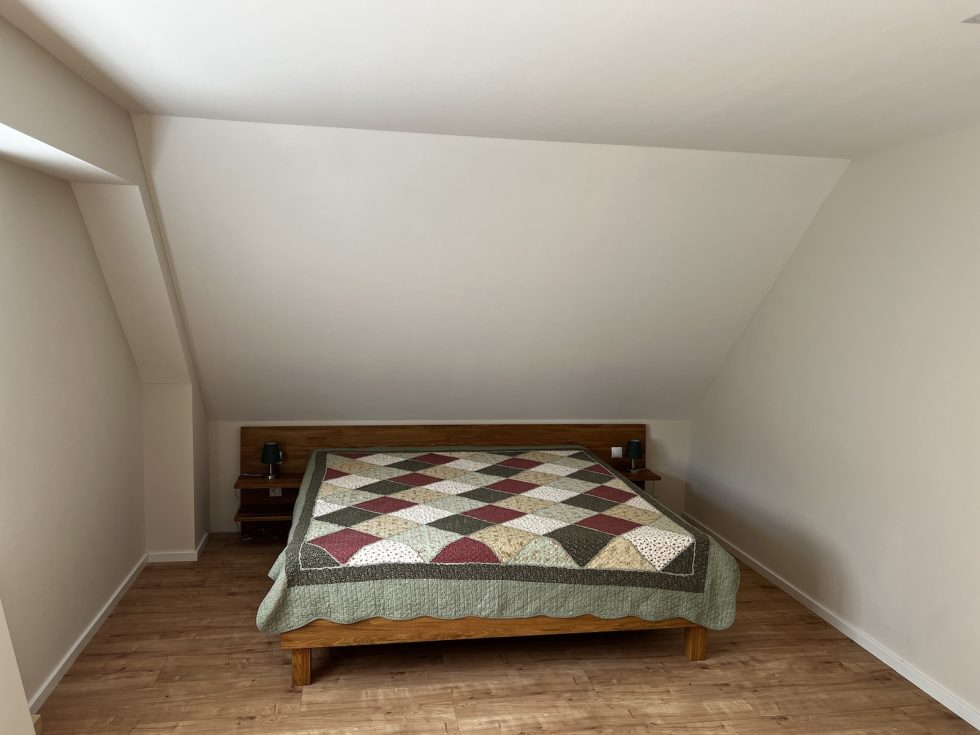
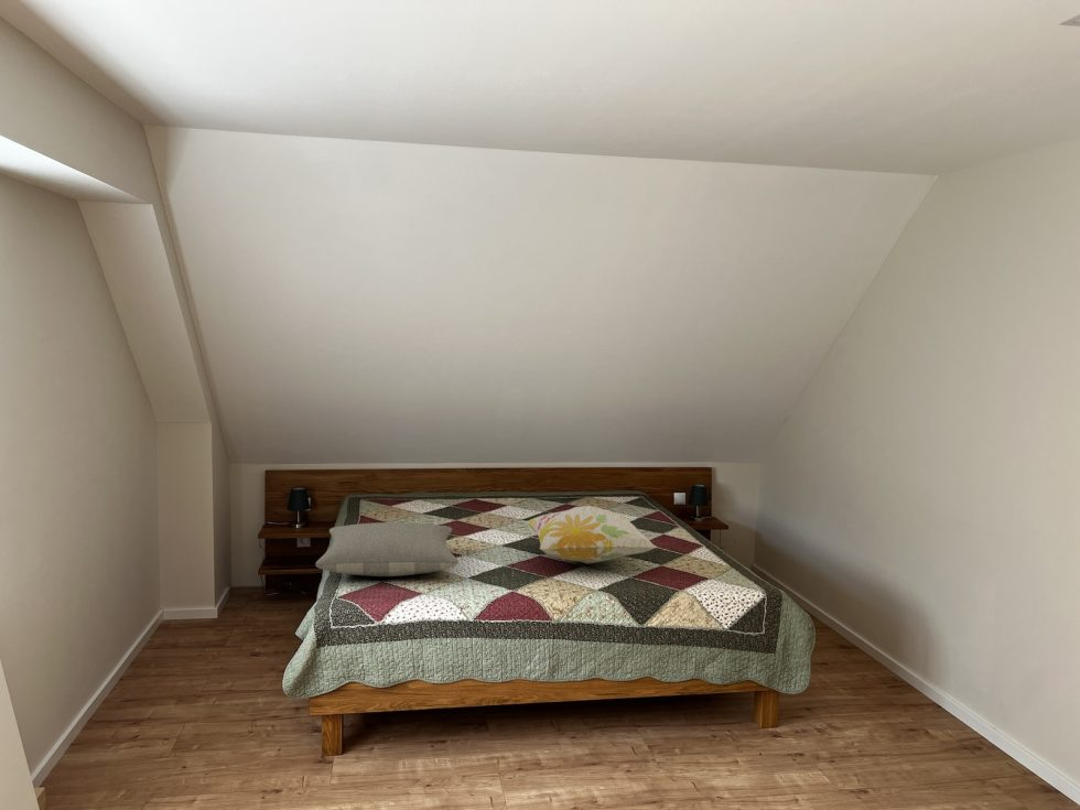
+ decorative pillow (587, 533)
+ pillow (389, 546)
